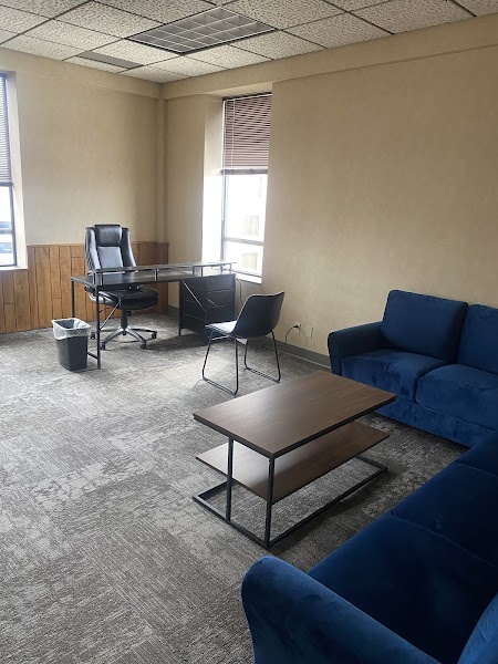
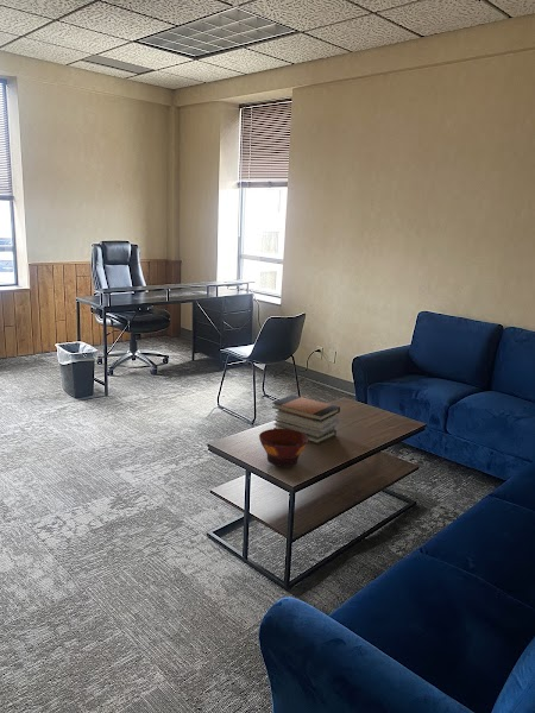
+ bowl (283, 449)
+ book stack (306, 418)
